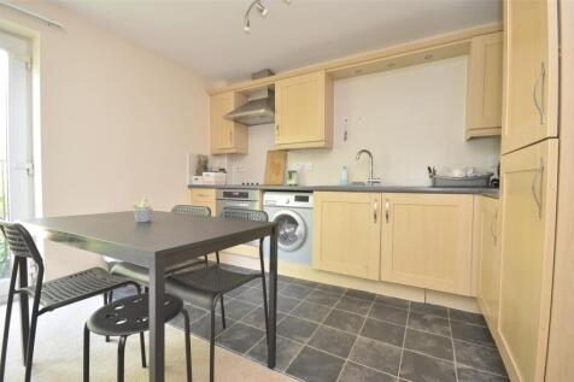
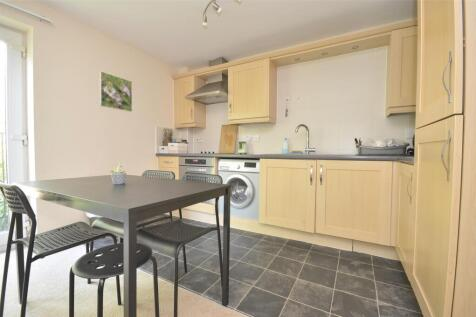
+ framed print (116, 92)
